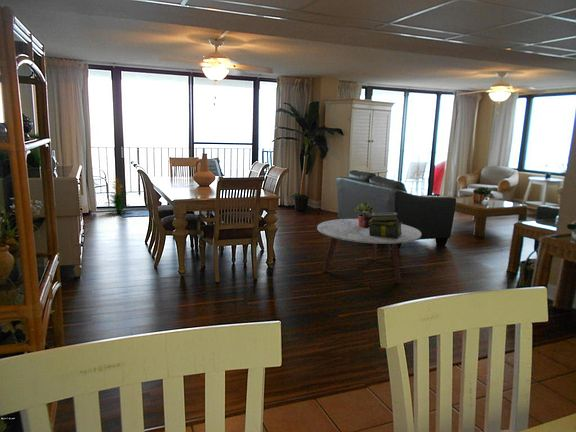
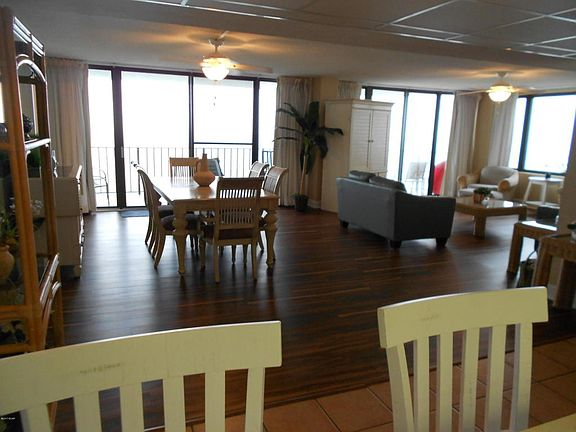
- indoor plant (117, 194)
- coffee table (373, 250)
- potted plant (363, 214)
- stack of books (384, 223)
